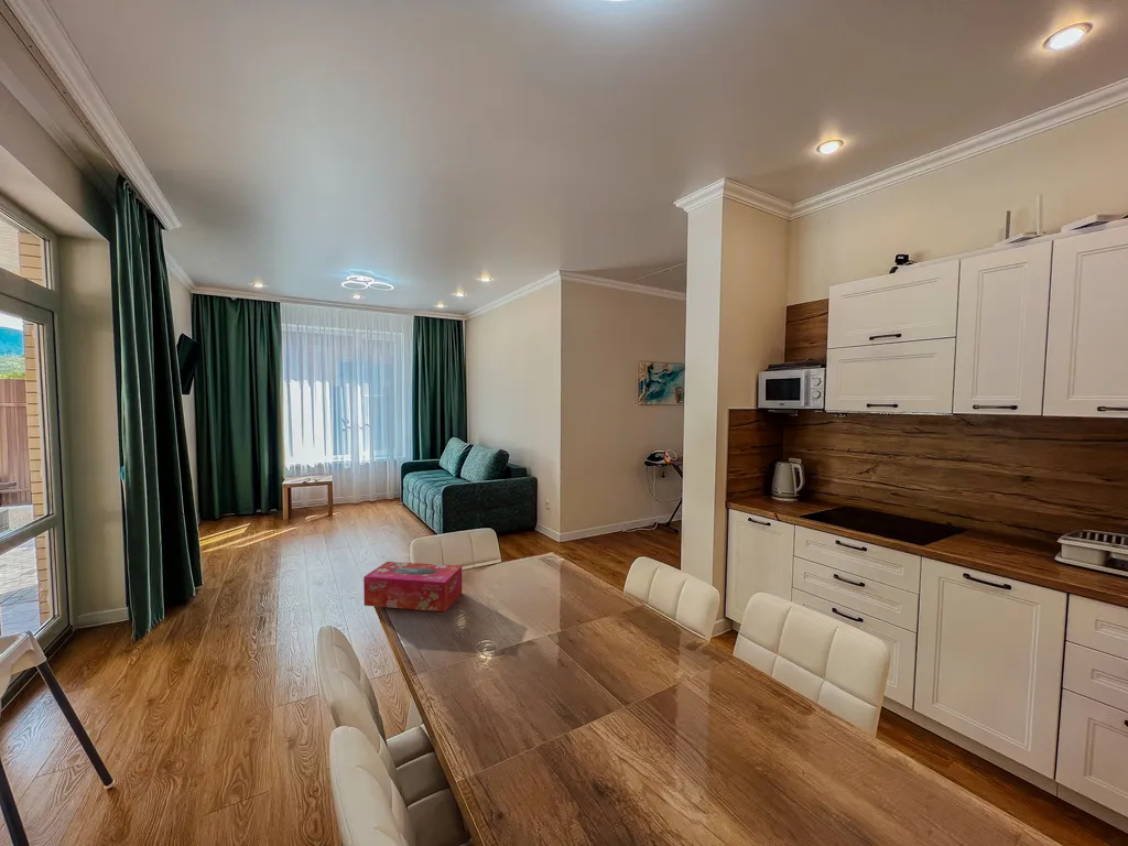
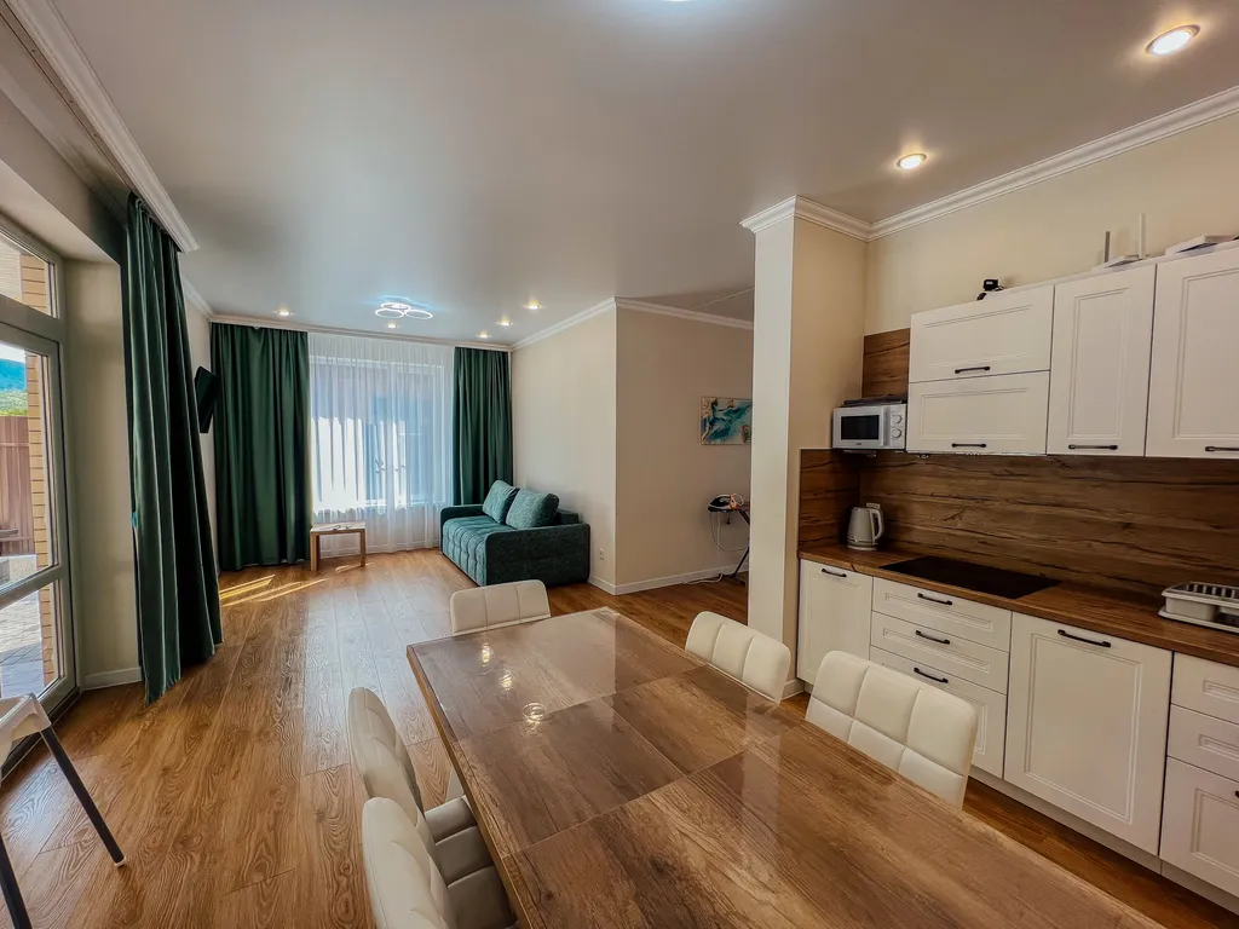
- tissue box (414, 585)
